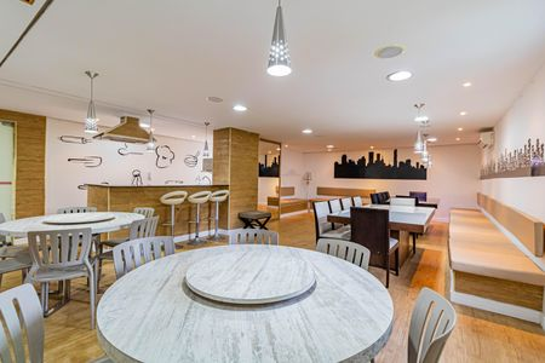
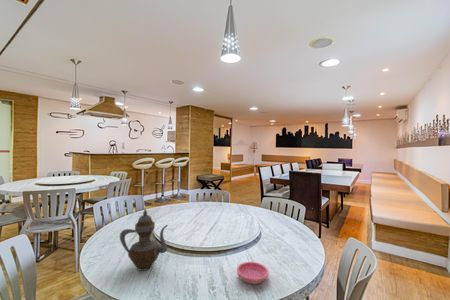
+ teapot (143, 237)
+ saucer (252, 273)
